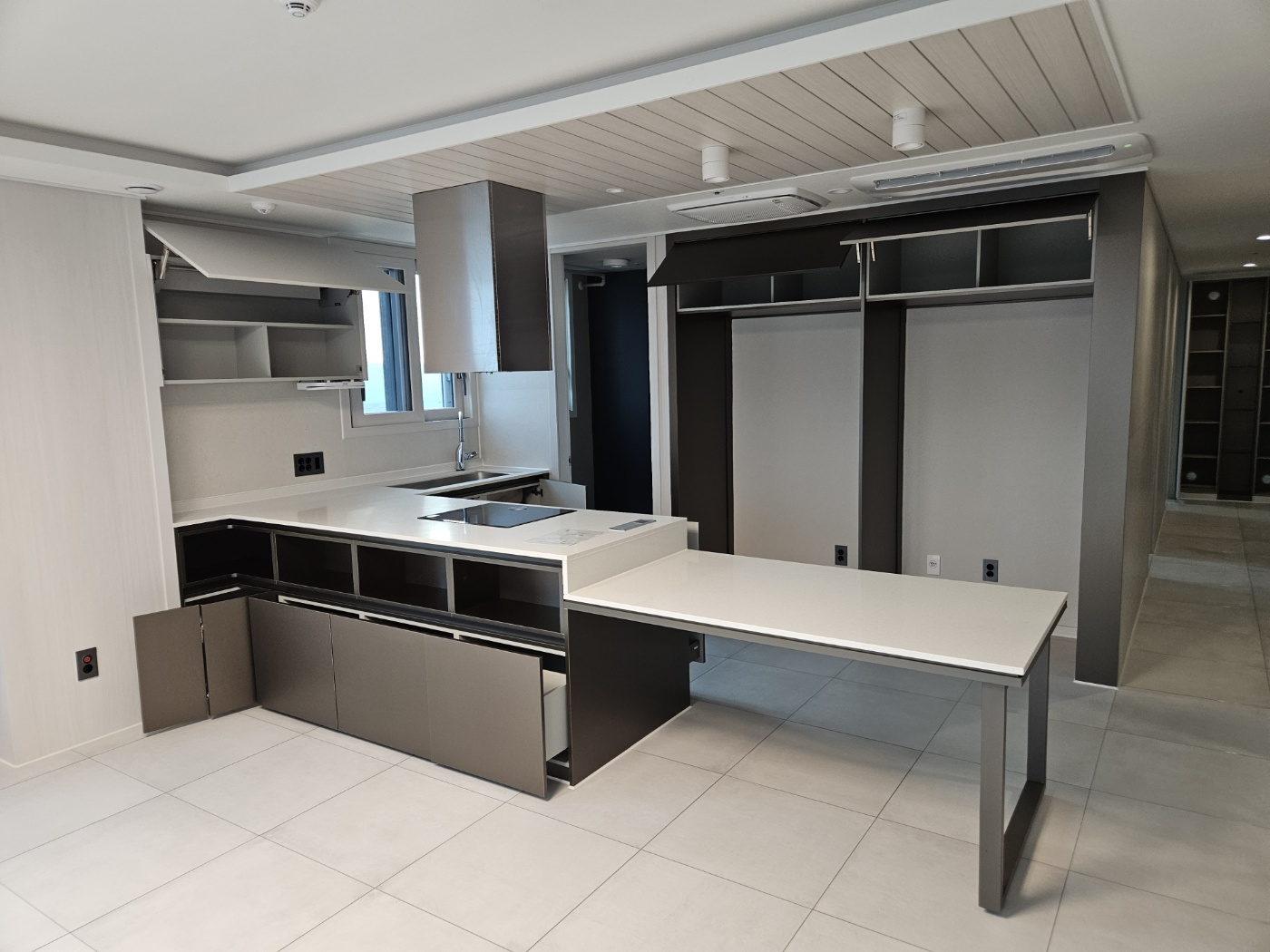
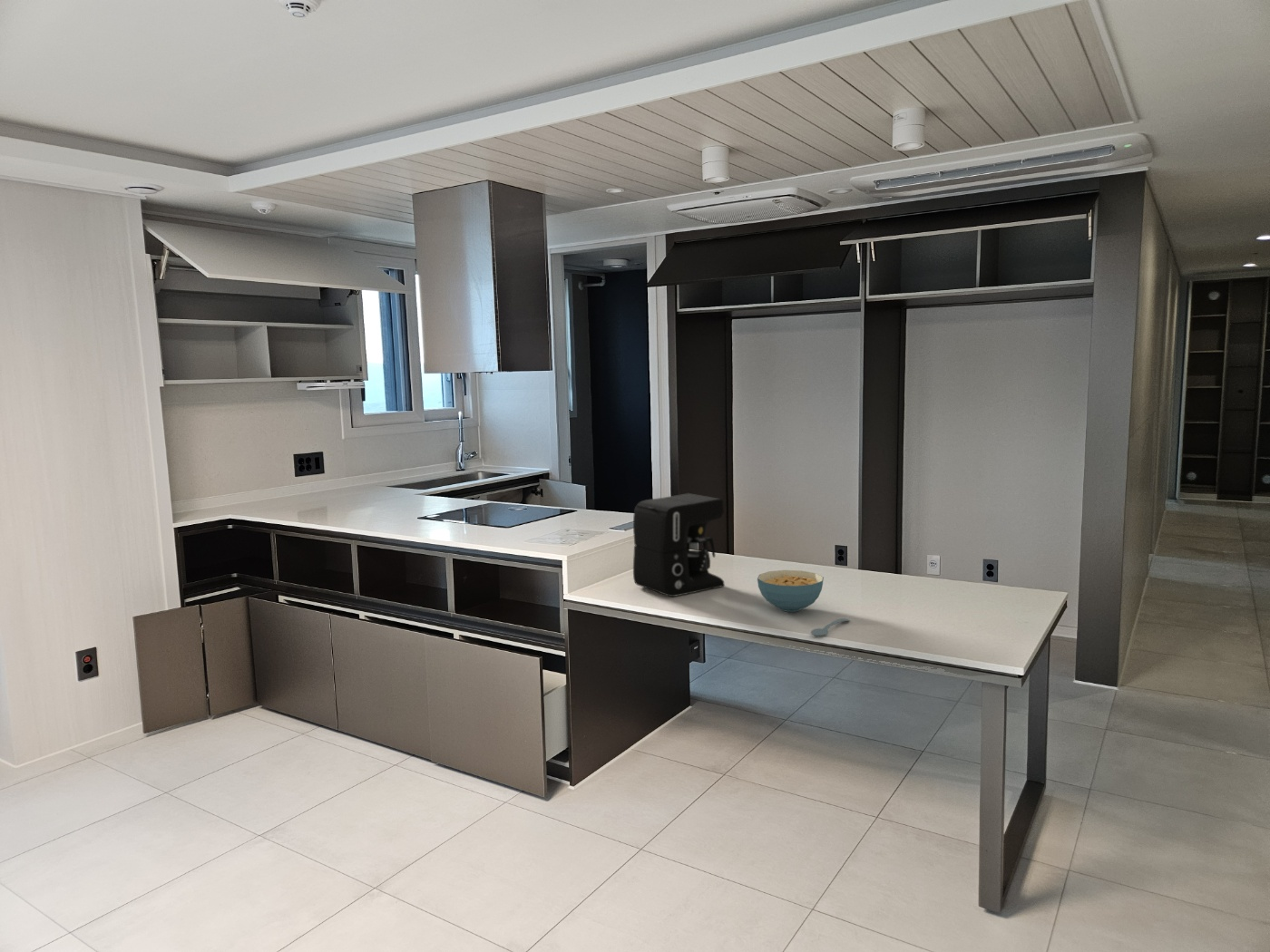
+ spoon (831, 625)
+ cereal bowl (790, 593)
+ coffee maker (682, 543)
